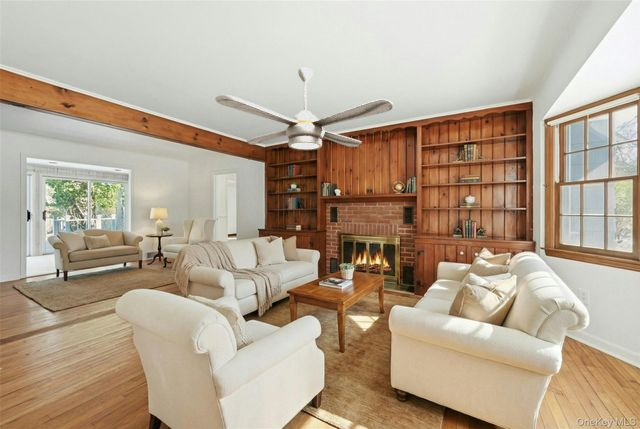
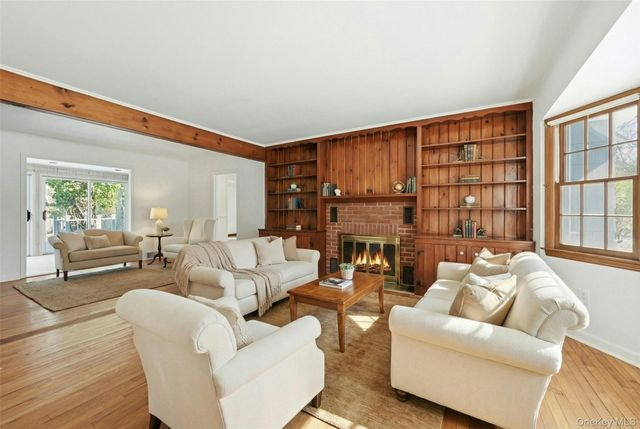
- ceiling fan (305, 108)
